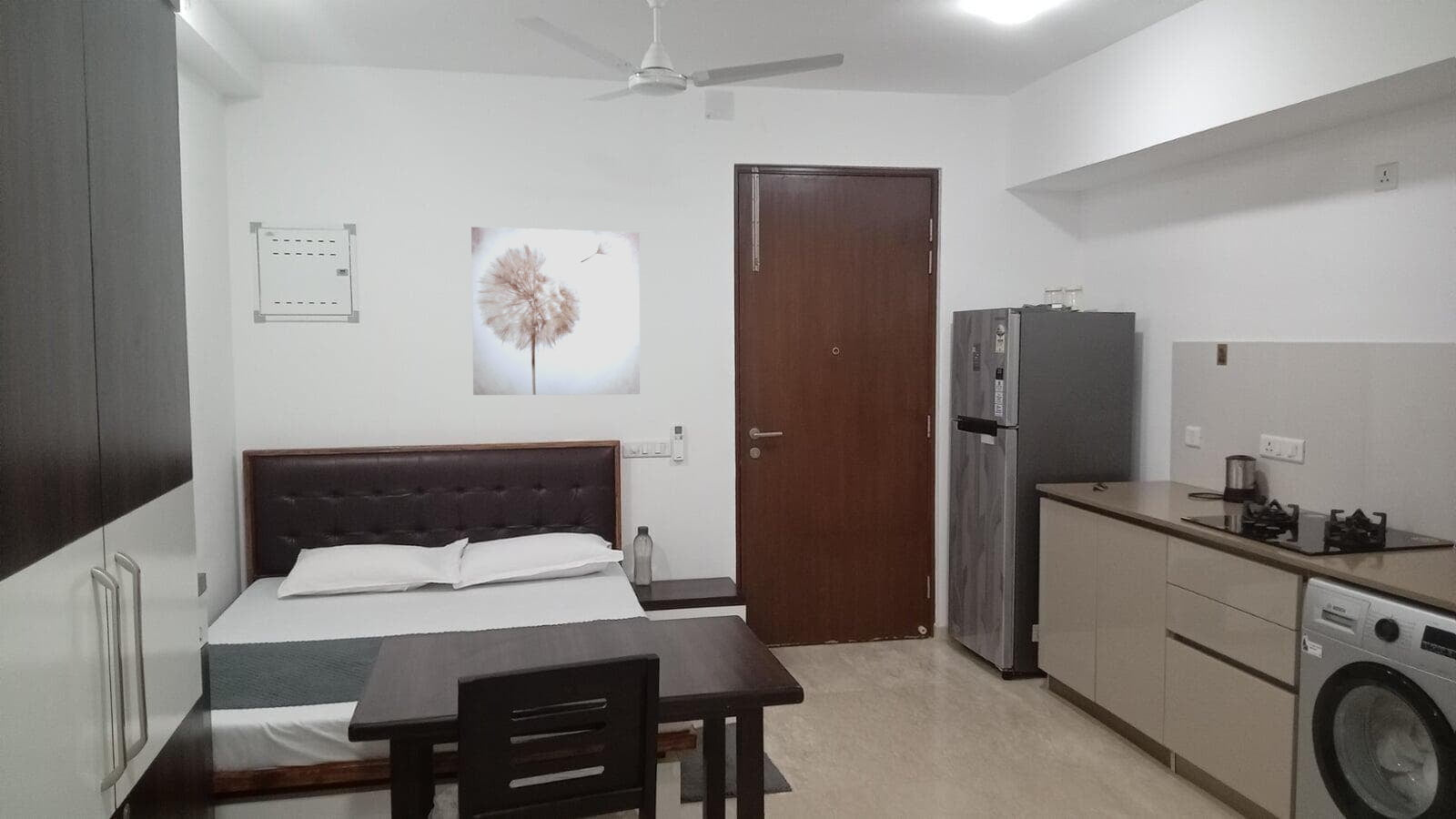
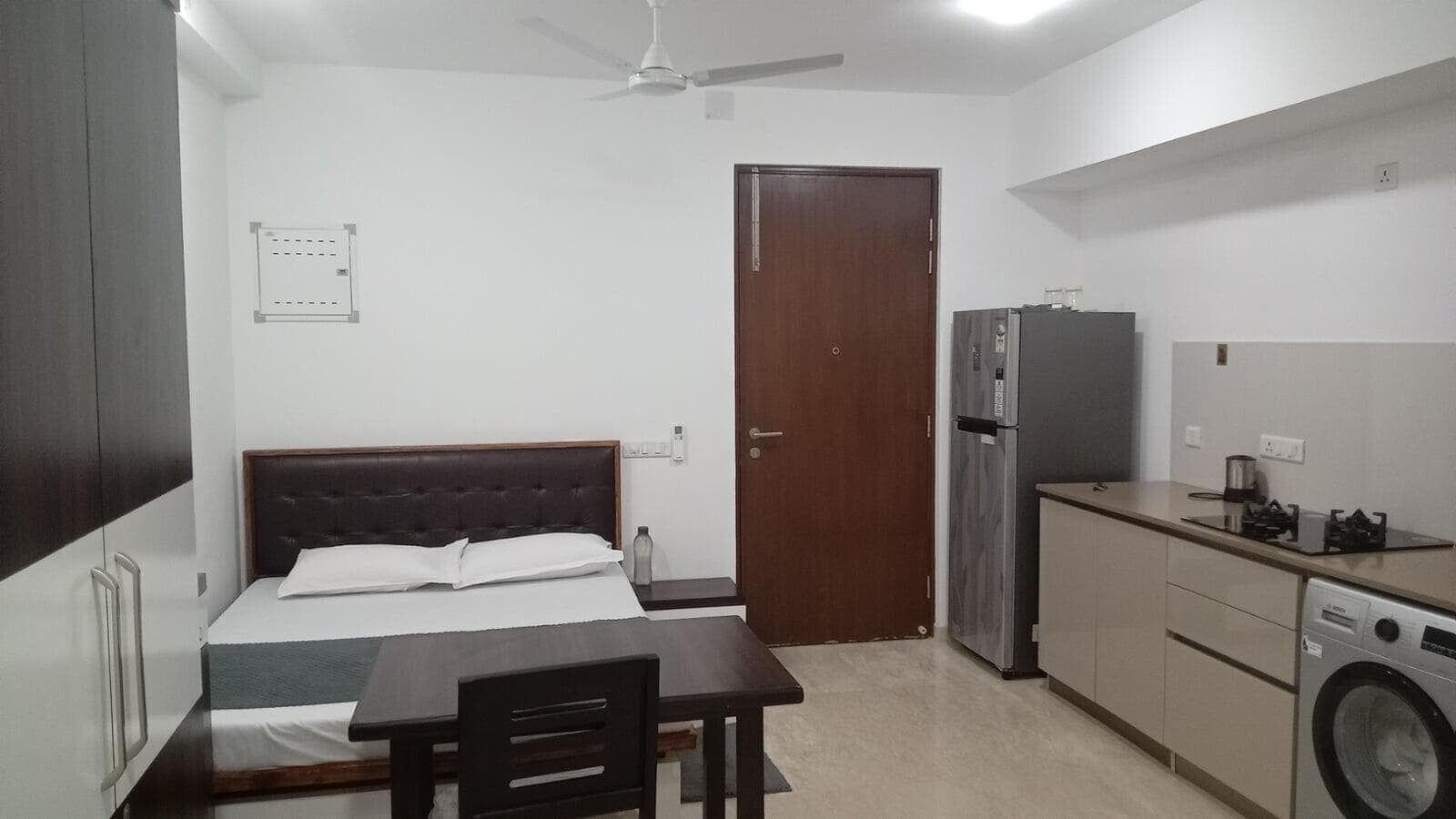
- wall art (557, 312)
